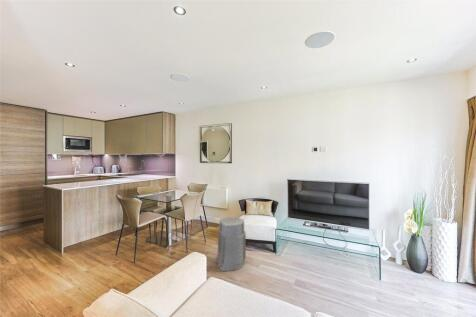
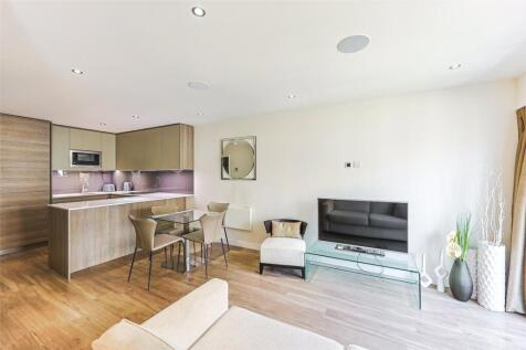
- air purifier (231, 242)
